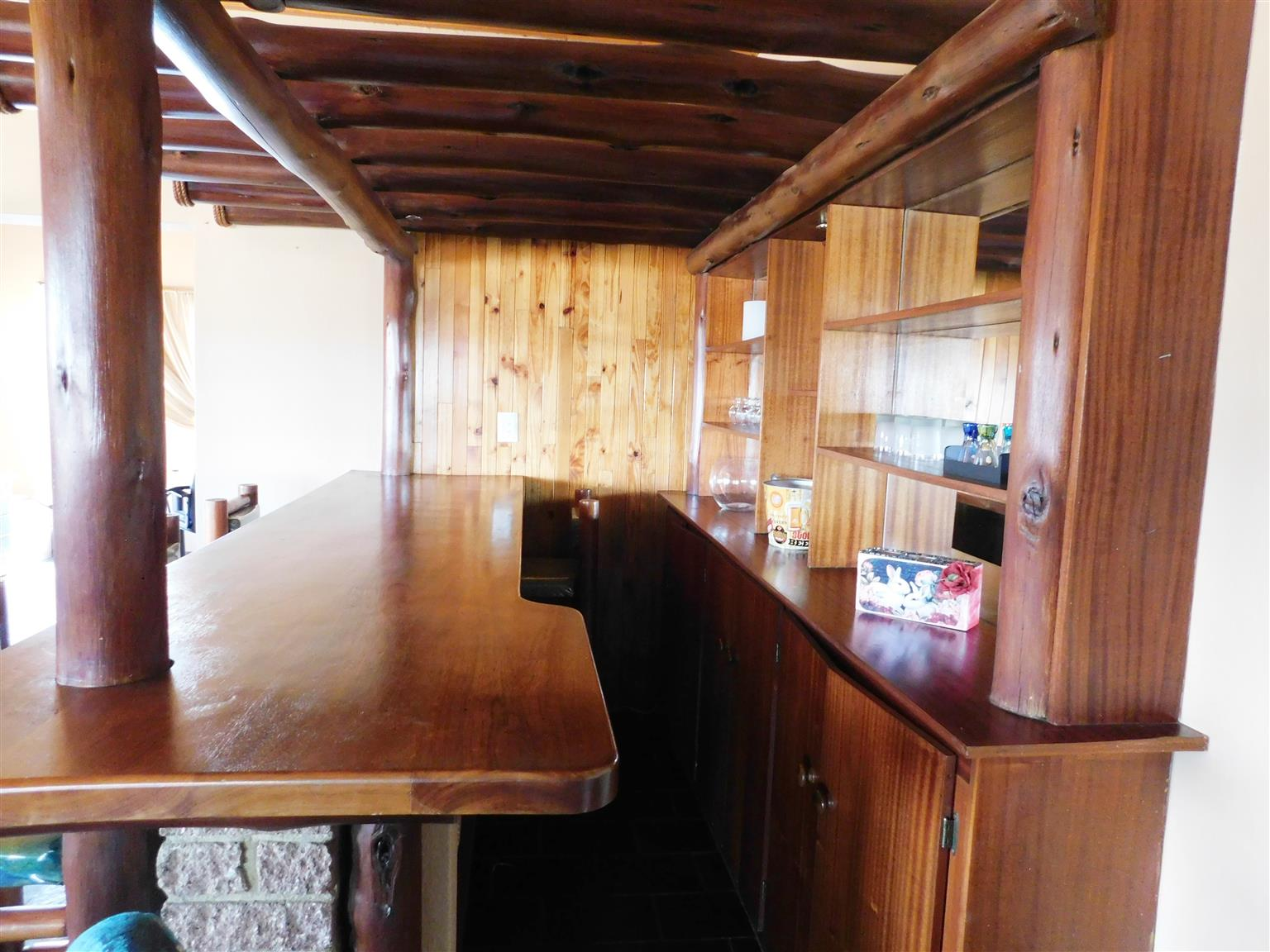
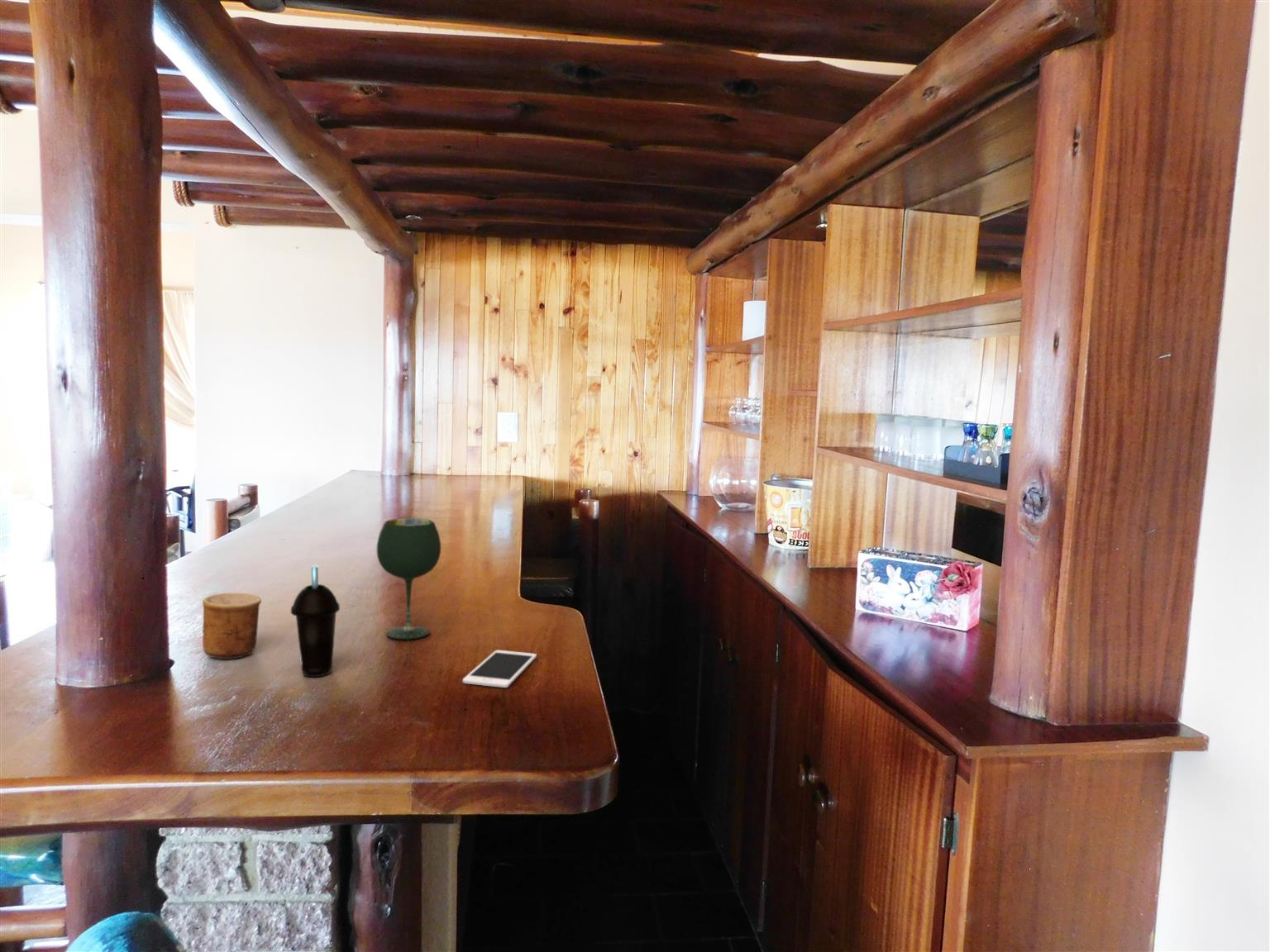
+ cup (315, 619)
+ cell phone (501, 668)
+ cup (232, 625)
+ wine glass (408, 578)
